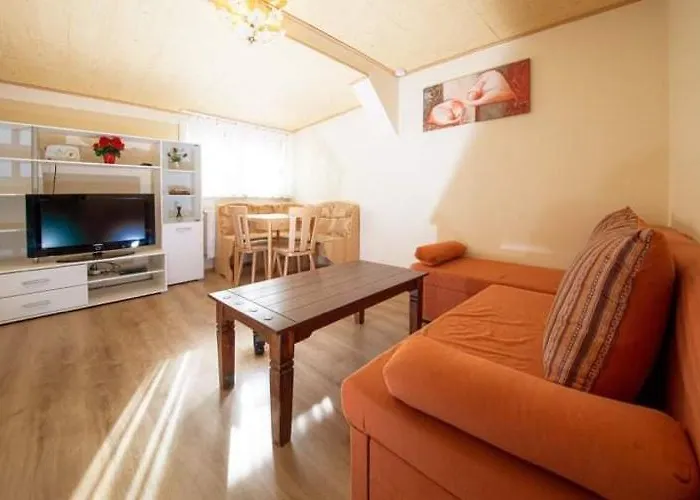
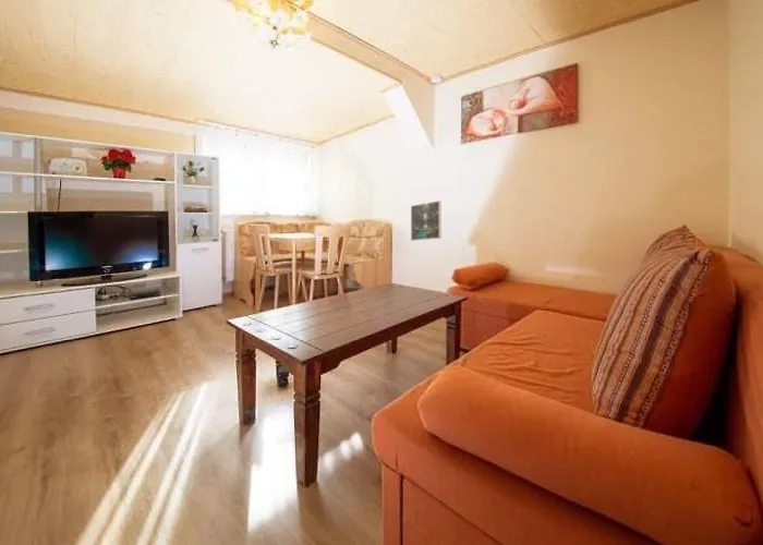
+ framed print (425, 221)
